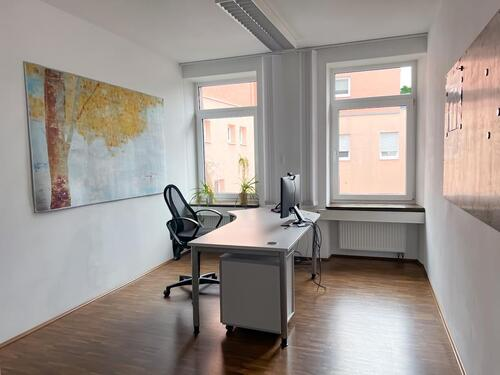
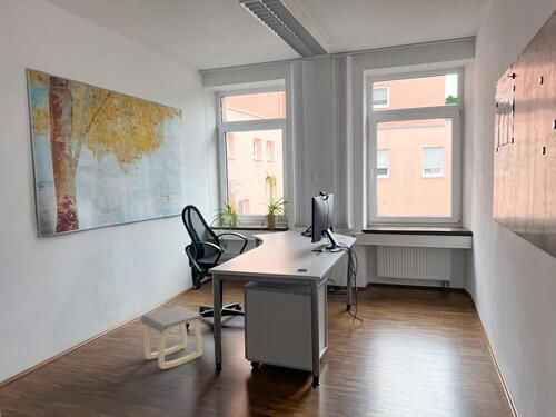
+ stool (166, 336)
